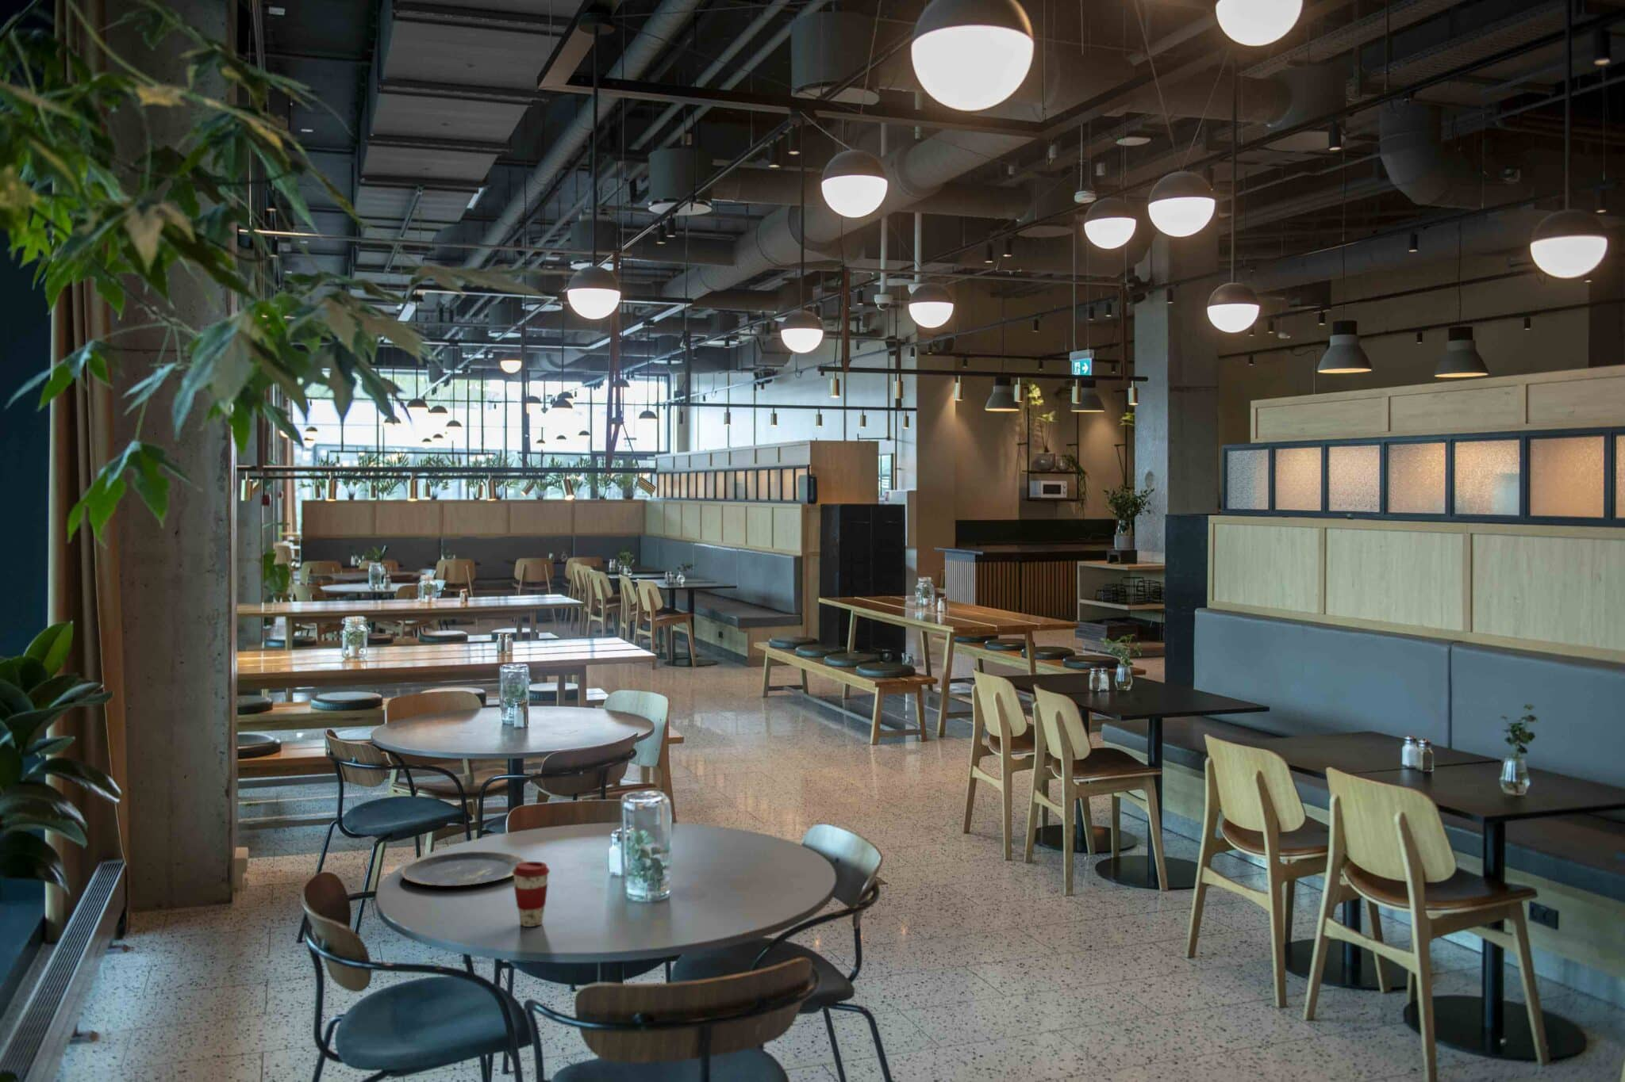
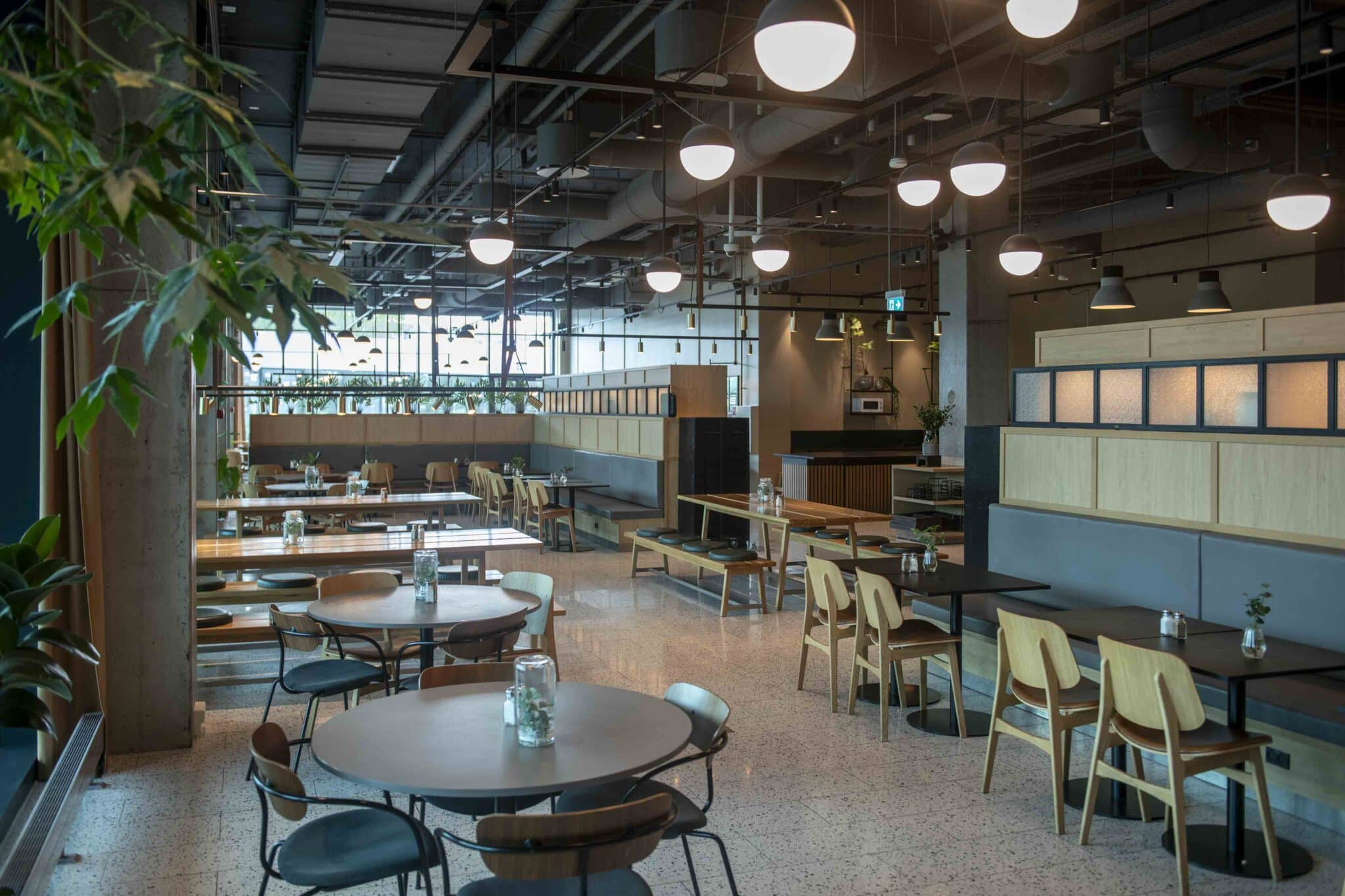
- coffee cup (530, 894)
- plate (464, 869)
